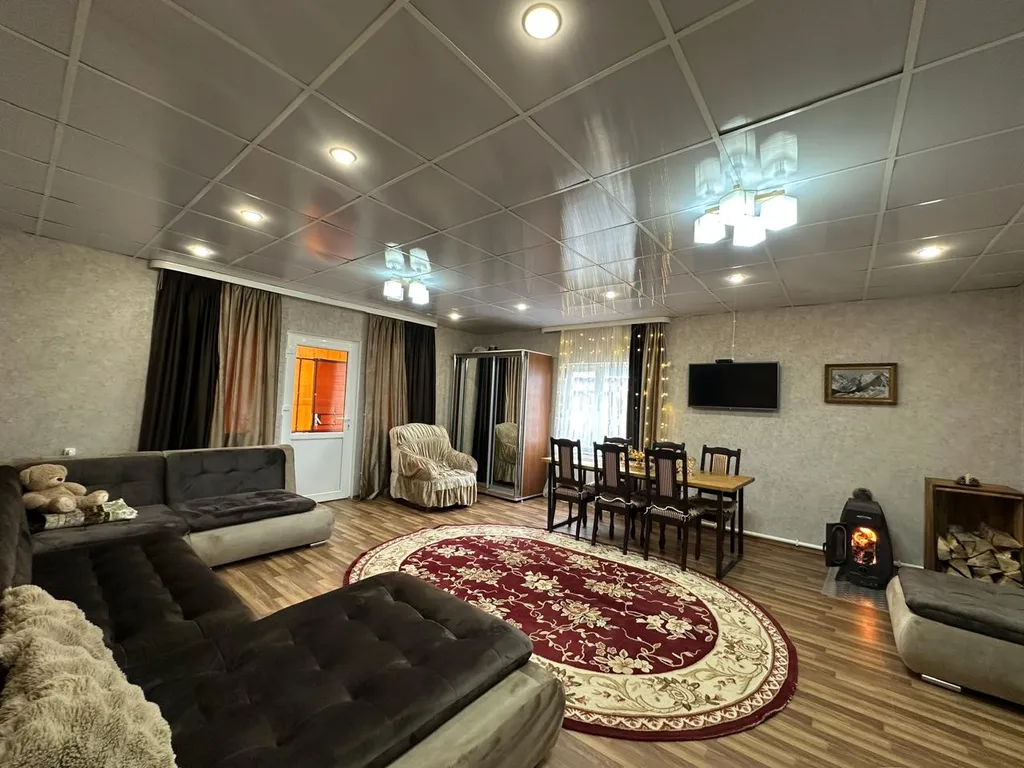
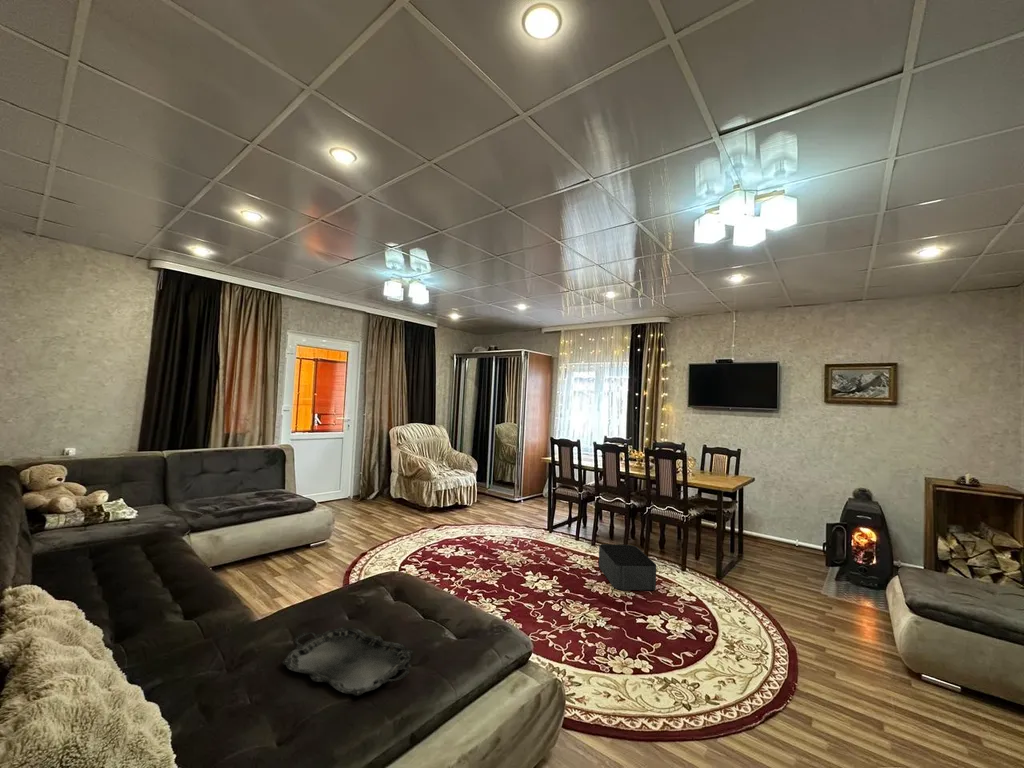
+ storage bin (625, 565)
+ serving tray (349, 656)
